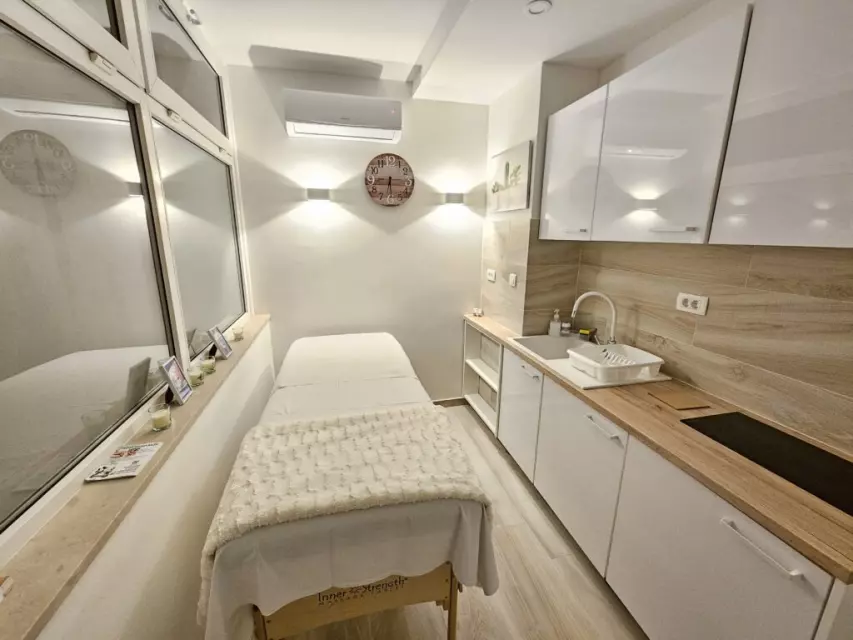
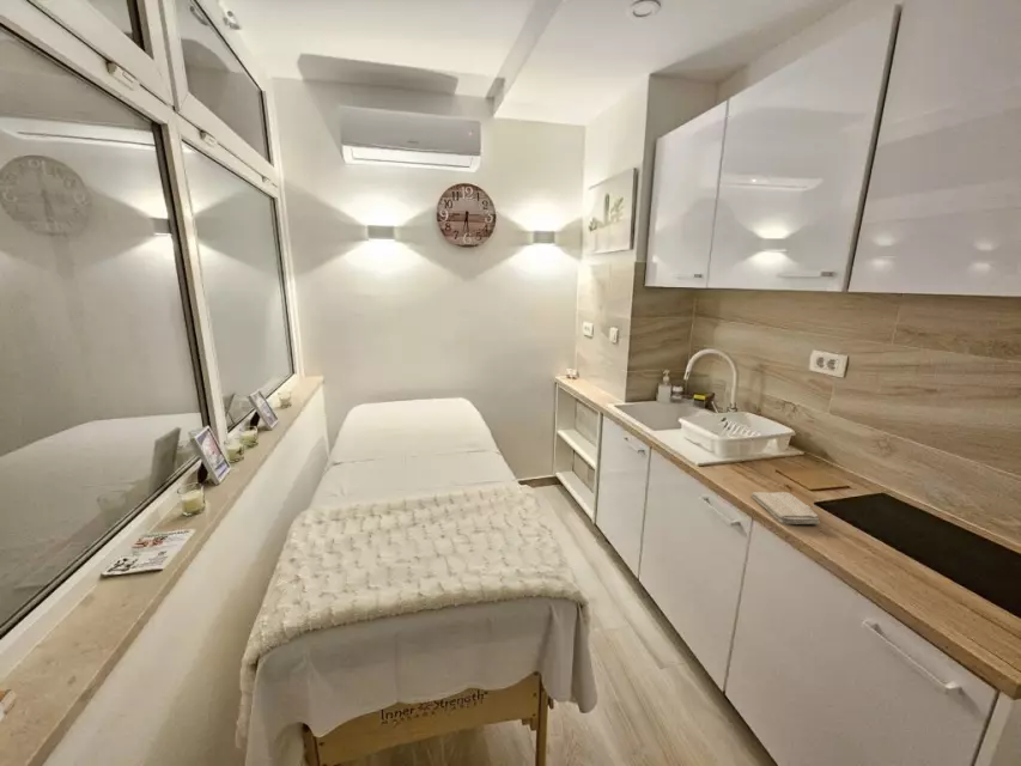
+ washcloth (784, 506)
